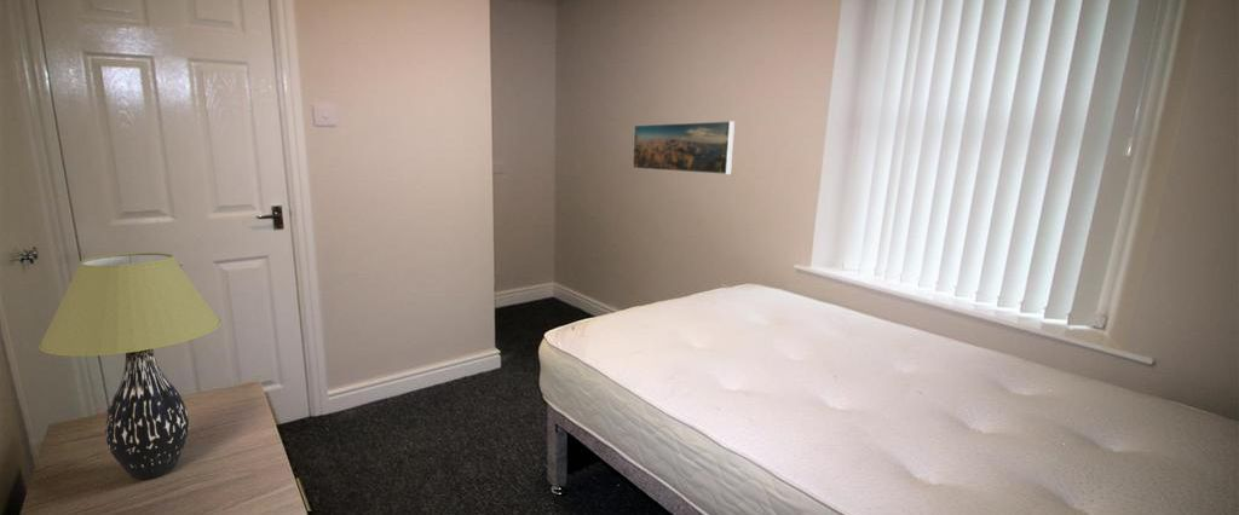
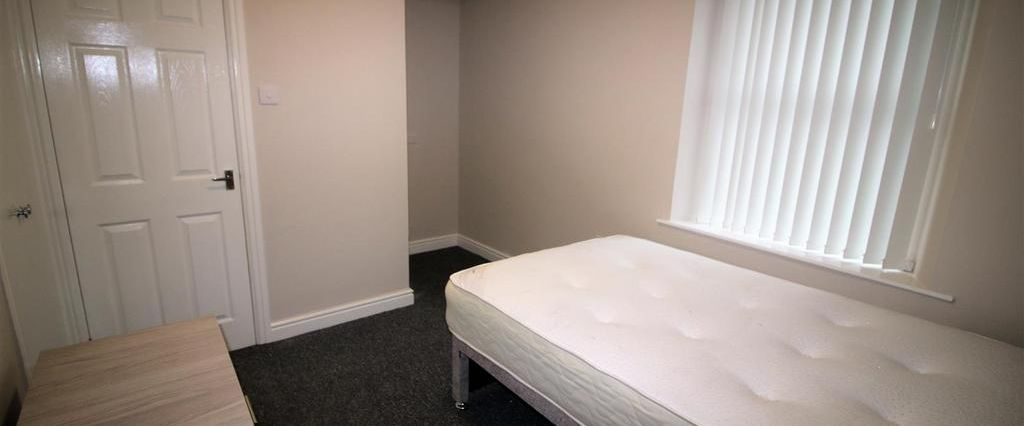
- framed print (678, 147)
- table lamp (142, 368)
